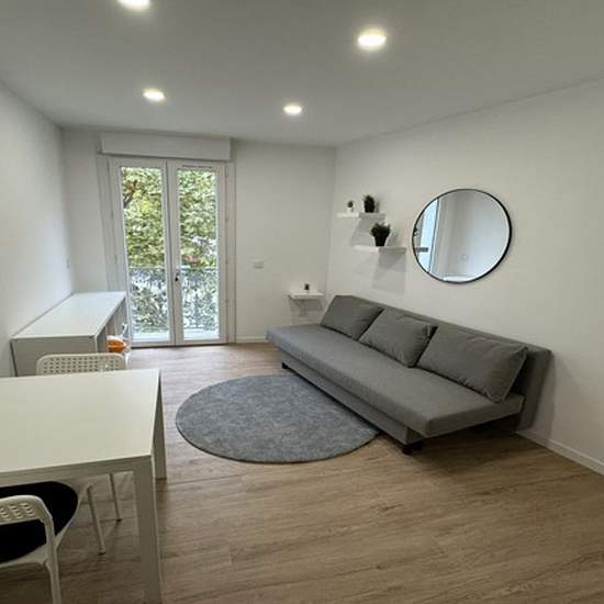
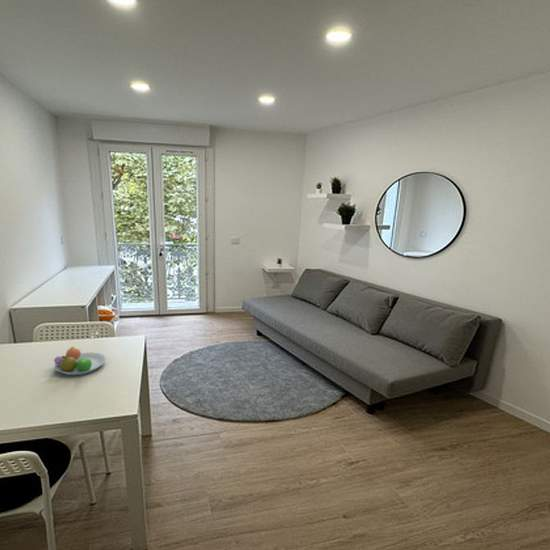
+ fruit bowl (79, 359)
